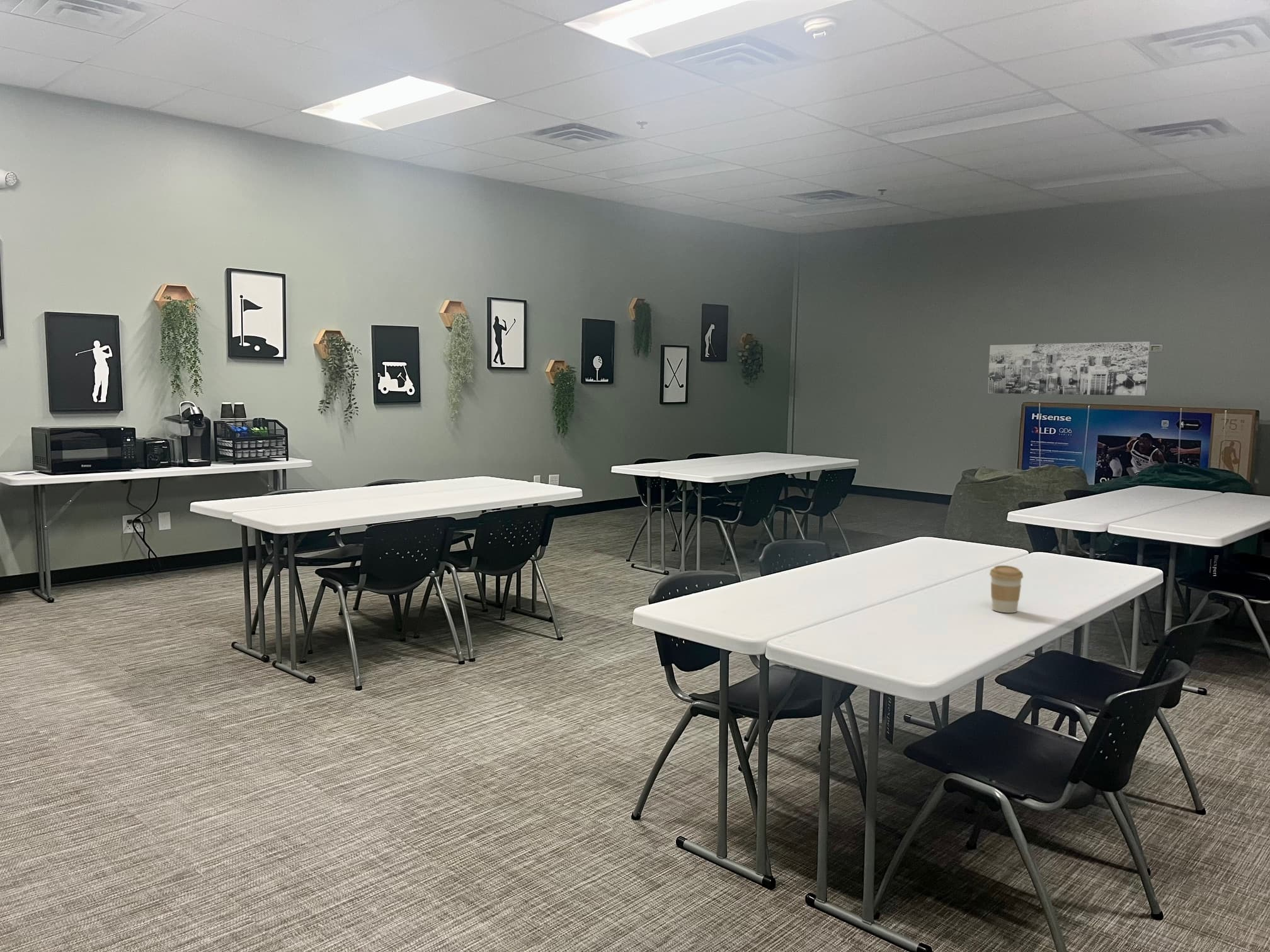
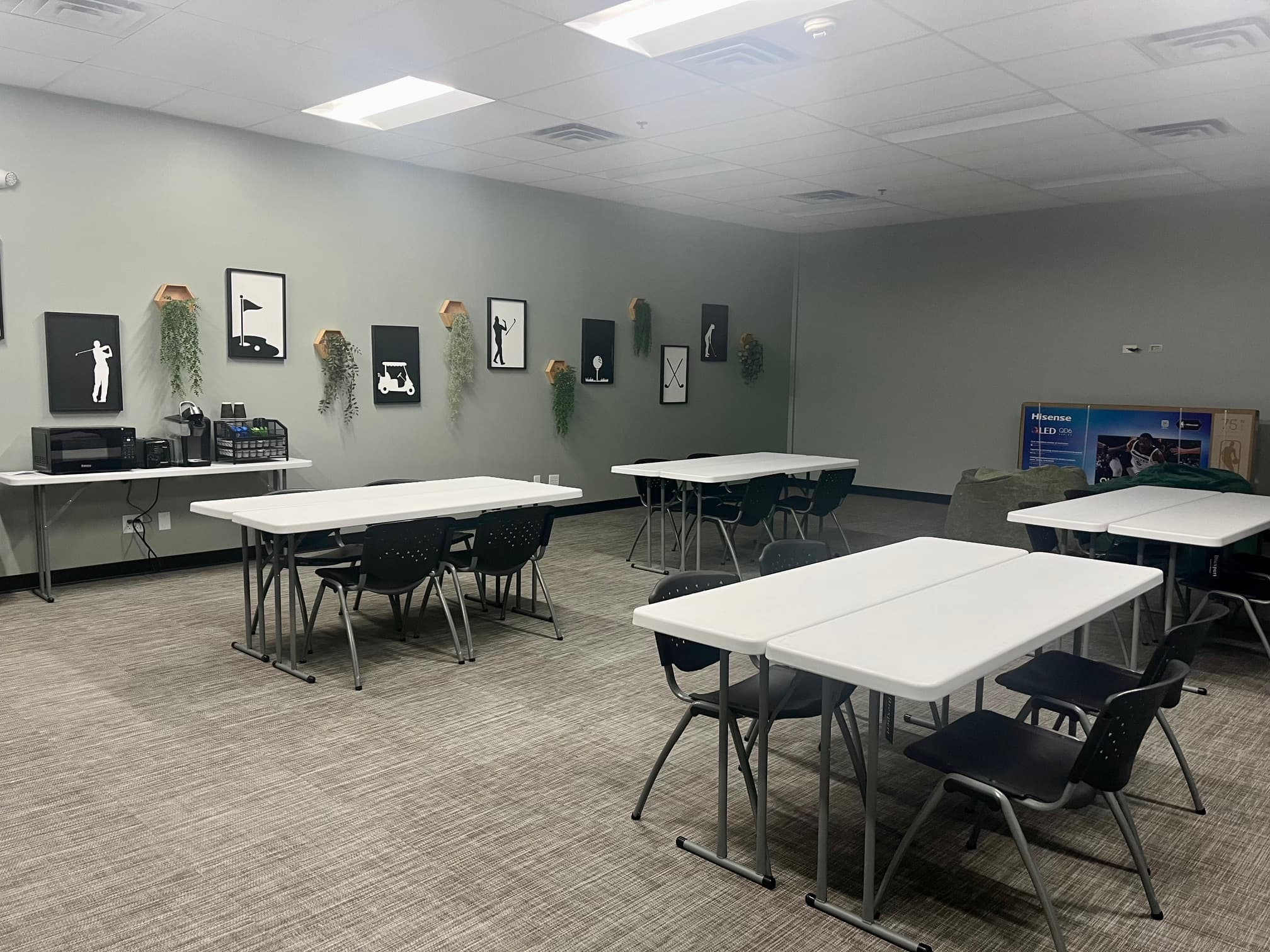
- wall art (1063, 369)
- coffee cup (1005, 589)
